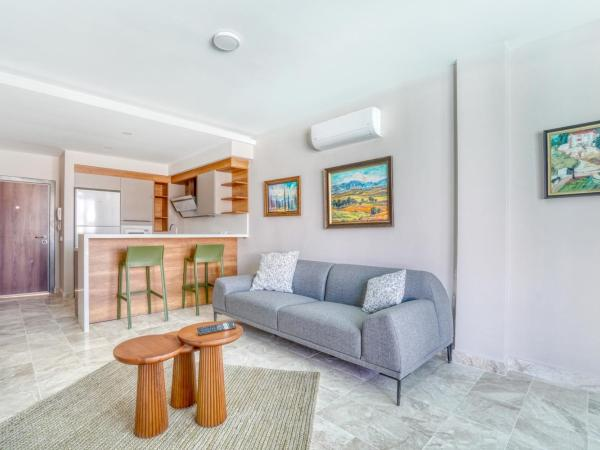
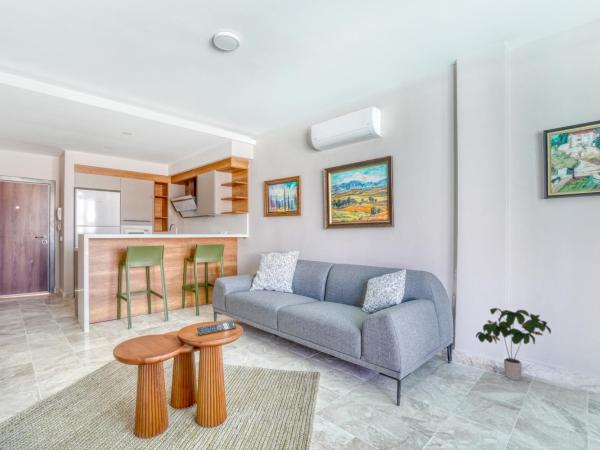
+ potted plant (511, 342)
